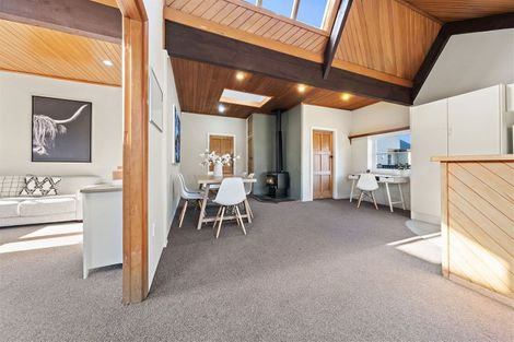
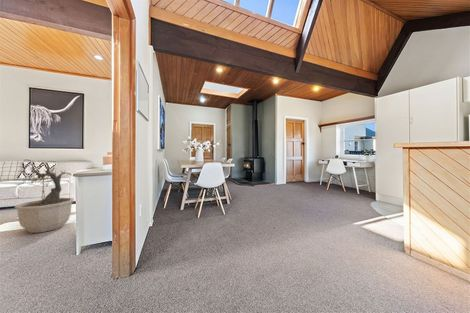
+ potted plant (46, 196)
